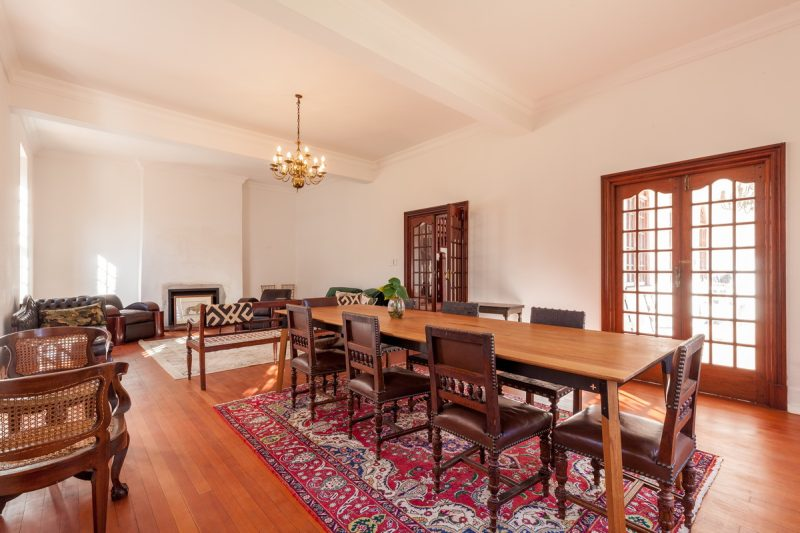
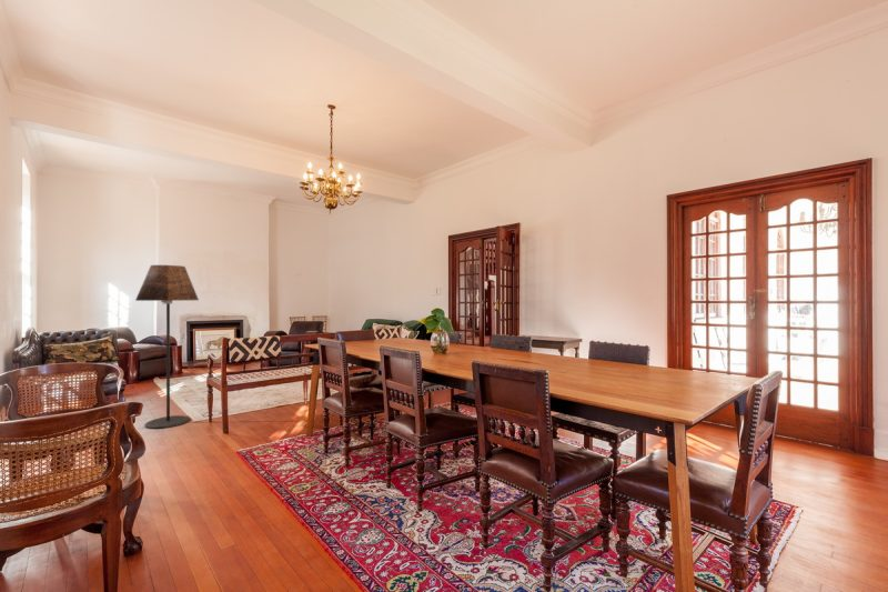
+ floor lamp (168, 344)
